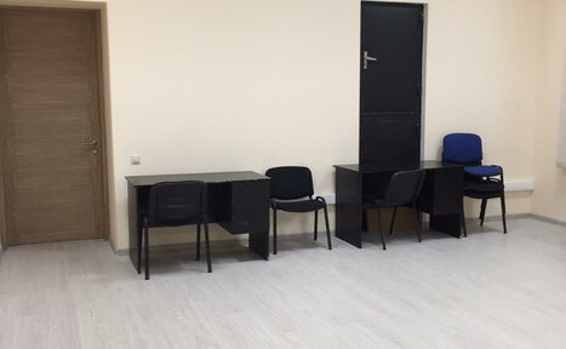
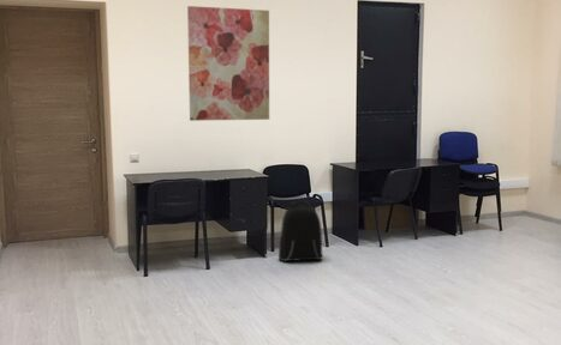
+ backpack (299, 230)
+ wall art (229, 65)
